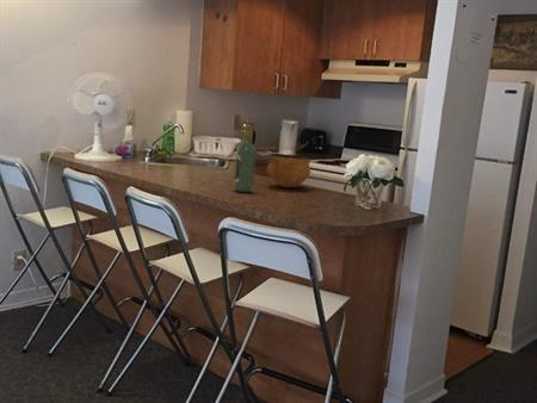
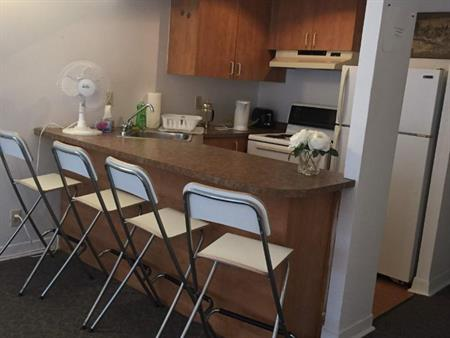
- bowl (288, 172)
- wine bottle (245, 157)
